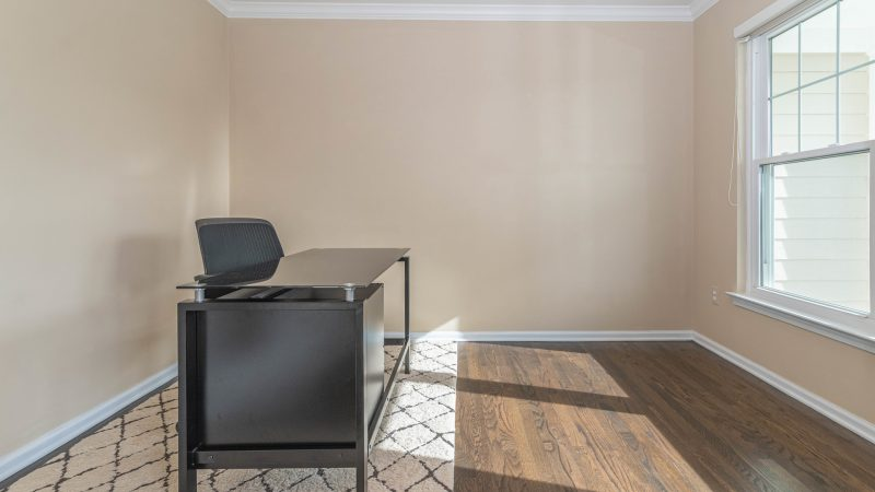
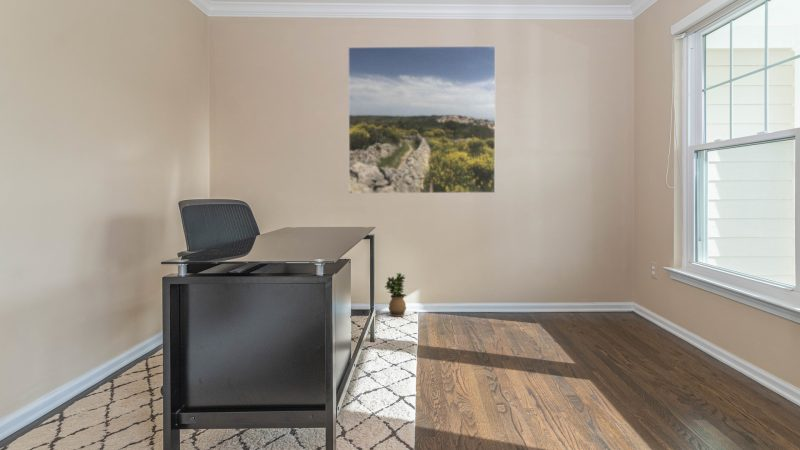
+ potted plant (395, 293)
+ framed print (421, 120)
